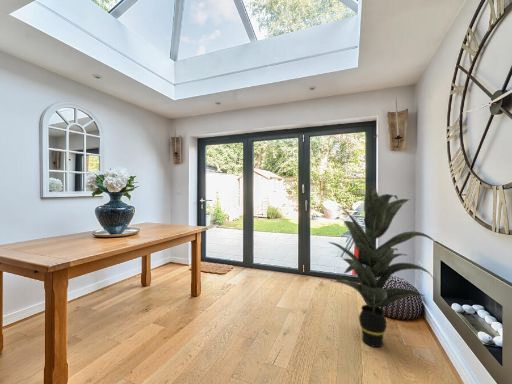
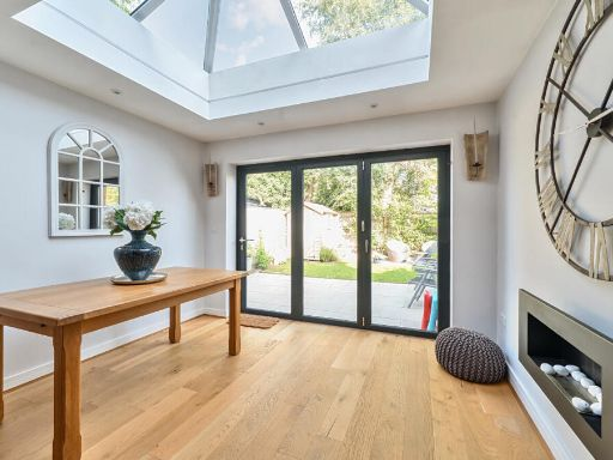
- indoor plant (376, 262)
